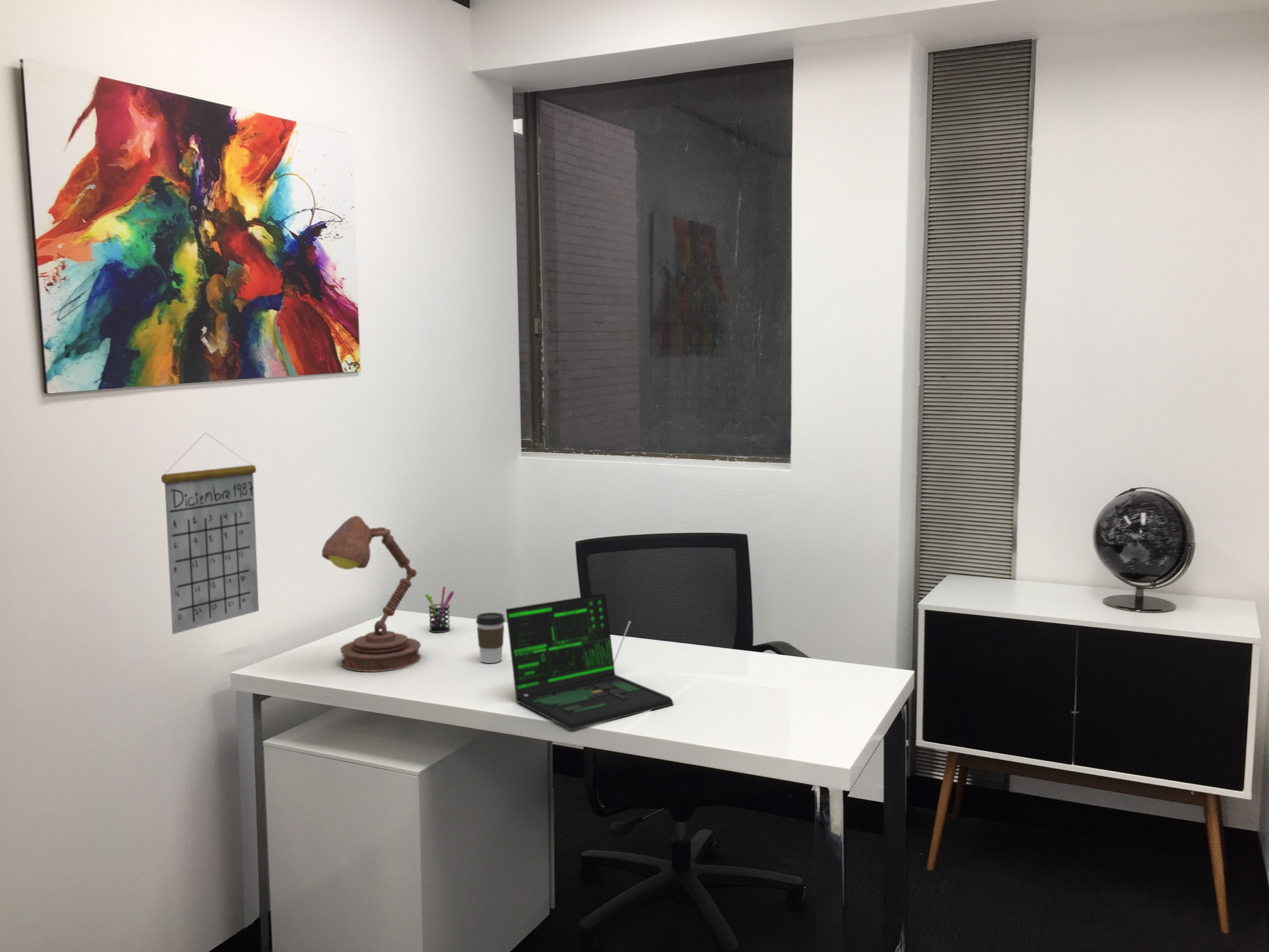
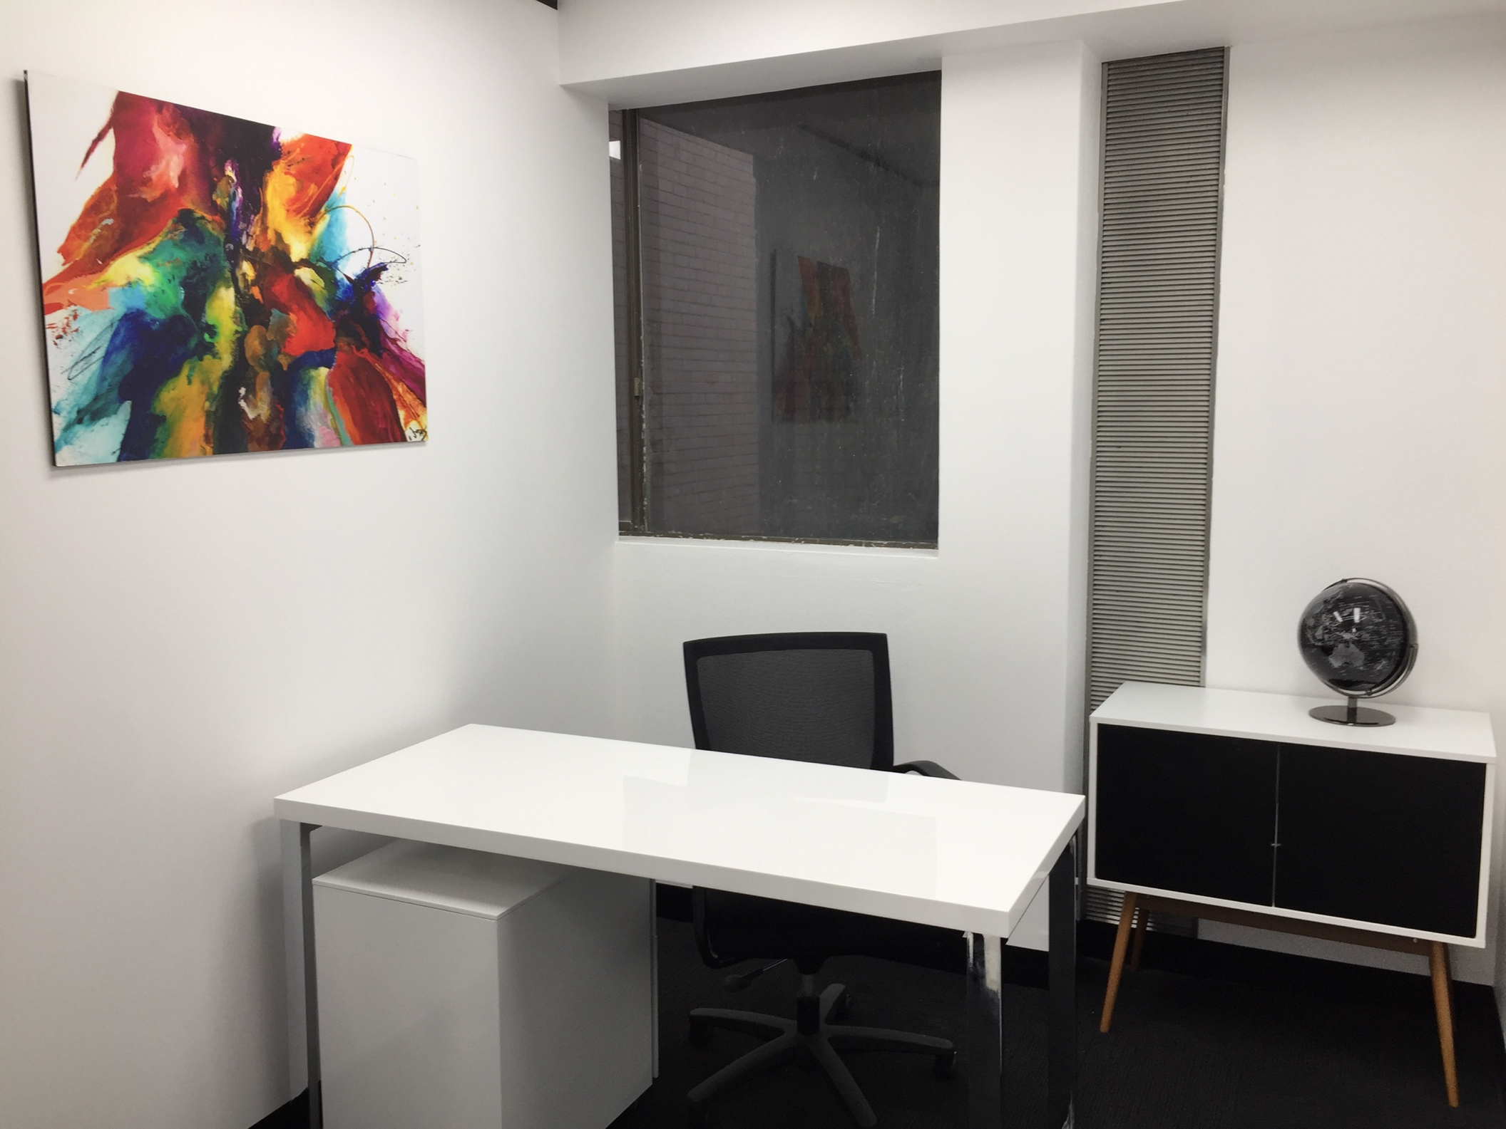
- calendar (213, 528)
- laptop (601, 653)
- coffee cup (490, 637)
- desk lamp (391, 596)
- pen holder (437, 608)
